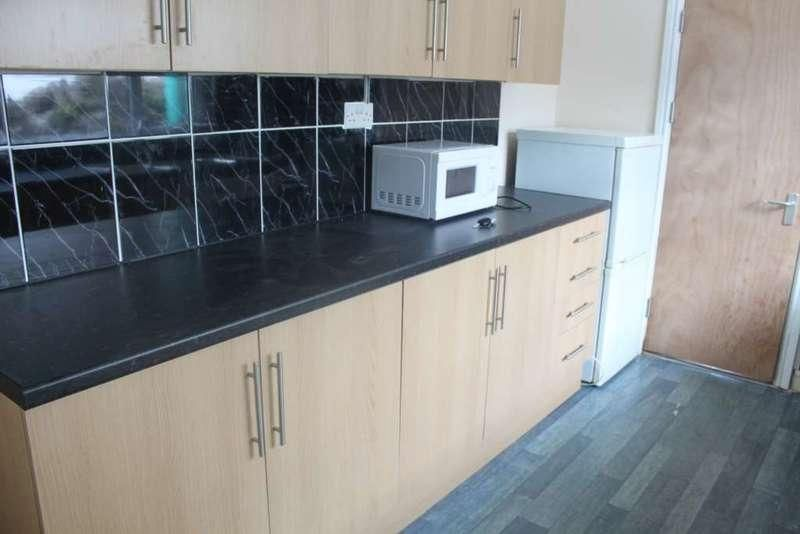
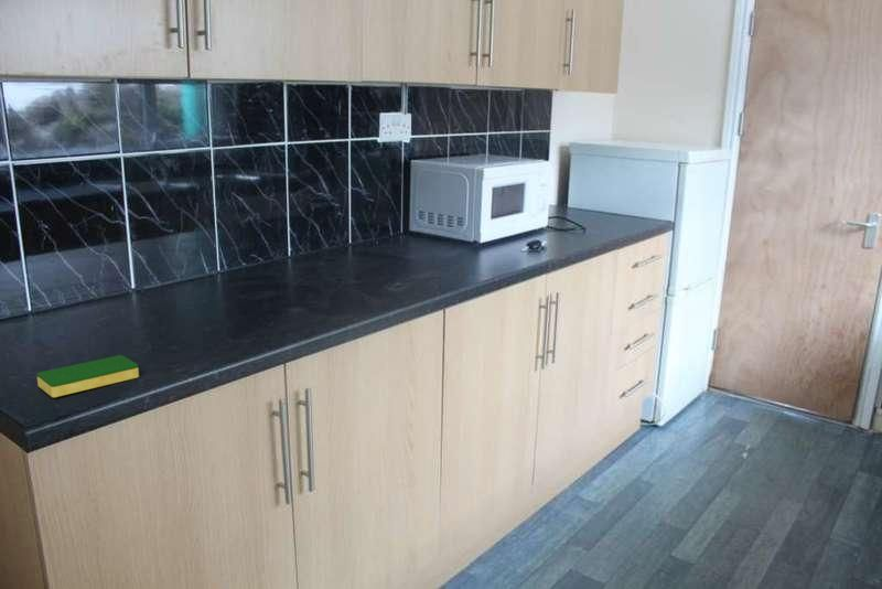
+ dish sponge (88, 375)
